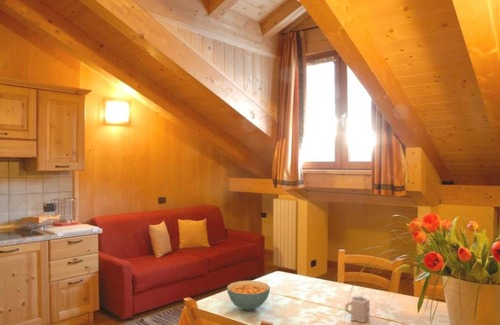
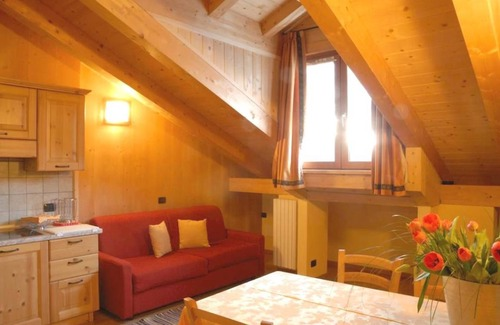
- cereal bowl (248, 297)
- cup (357, 308)
